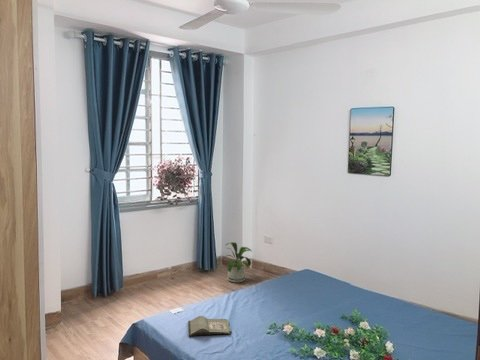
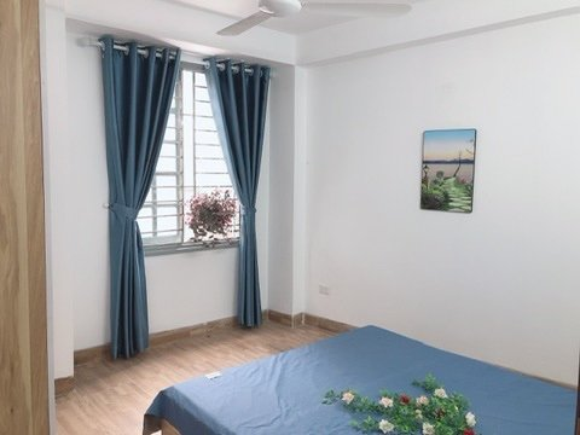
- hardback book (209, 324)
- house plant (240, 259)
